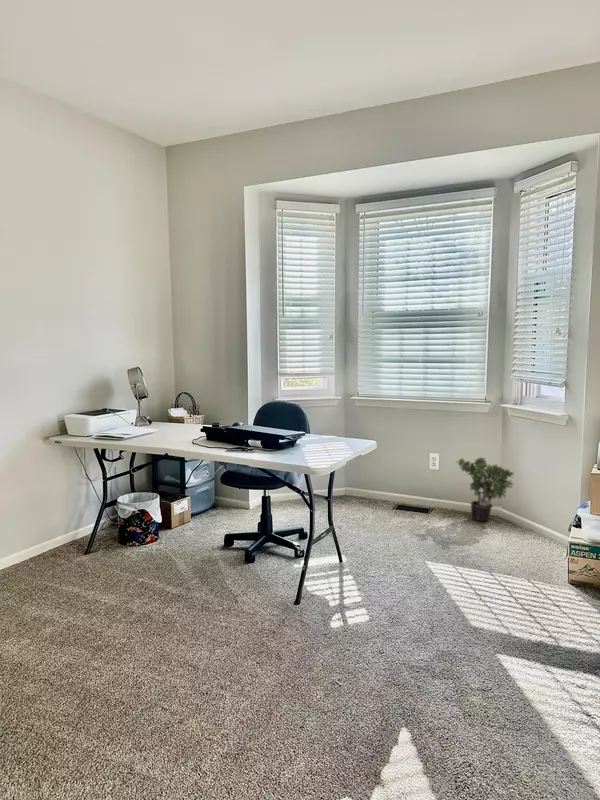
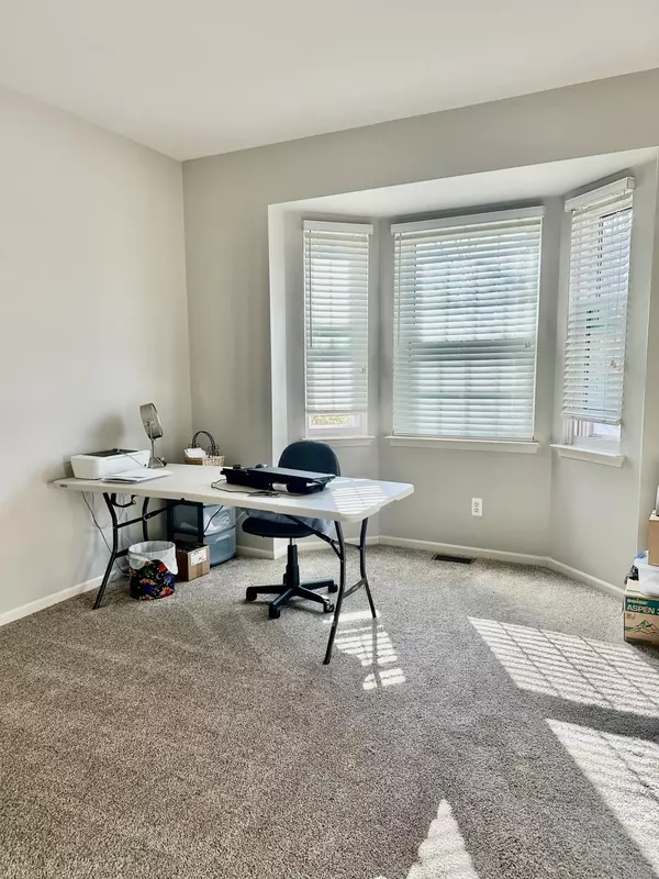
- potted plant (483, 489)
